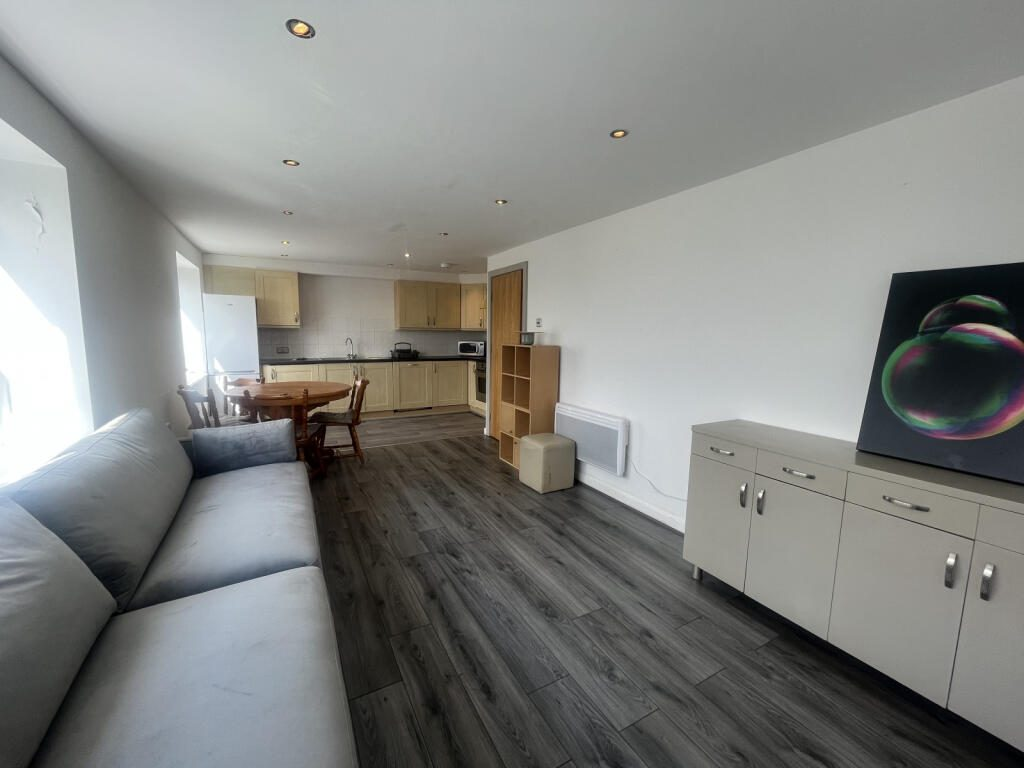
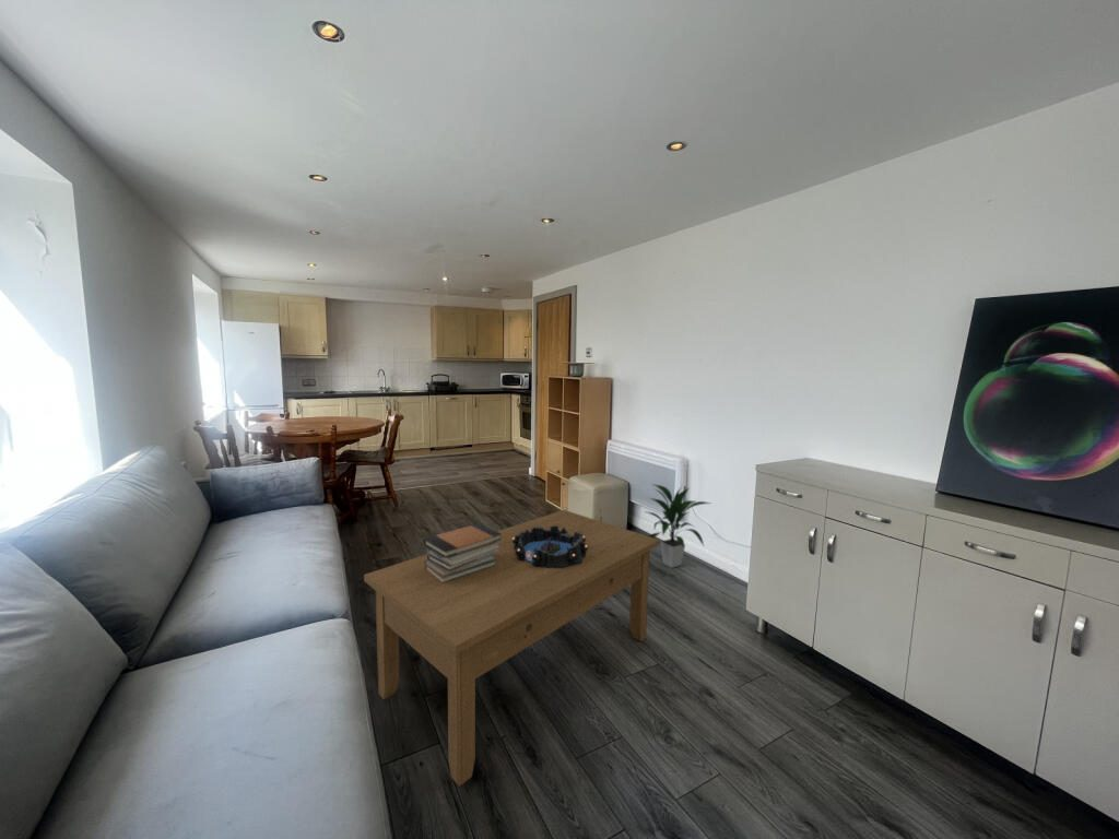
+ coffee table (527, 610)
+ book stack (462, 551)
+ indoor plant (670, 523)
+ decorative bowl (551, 543)
